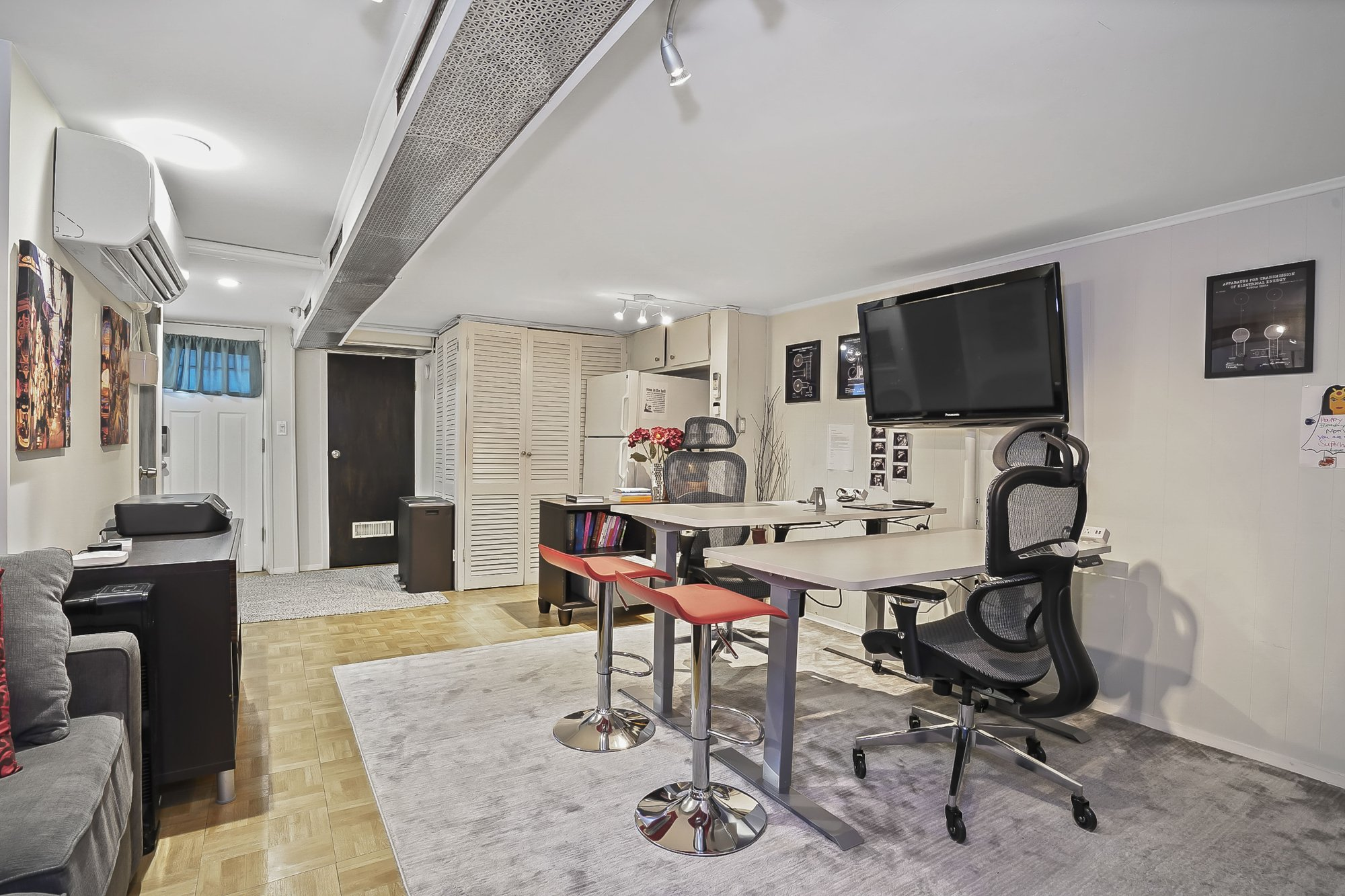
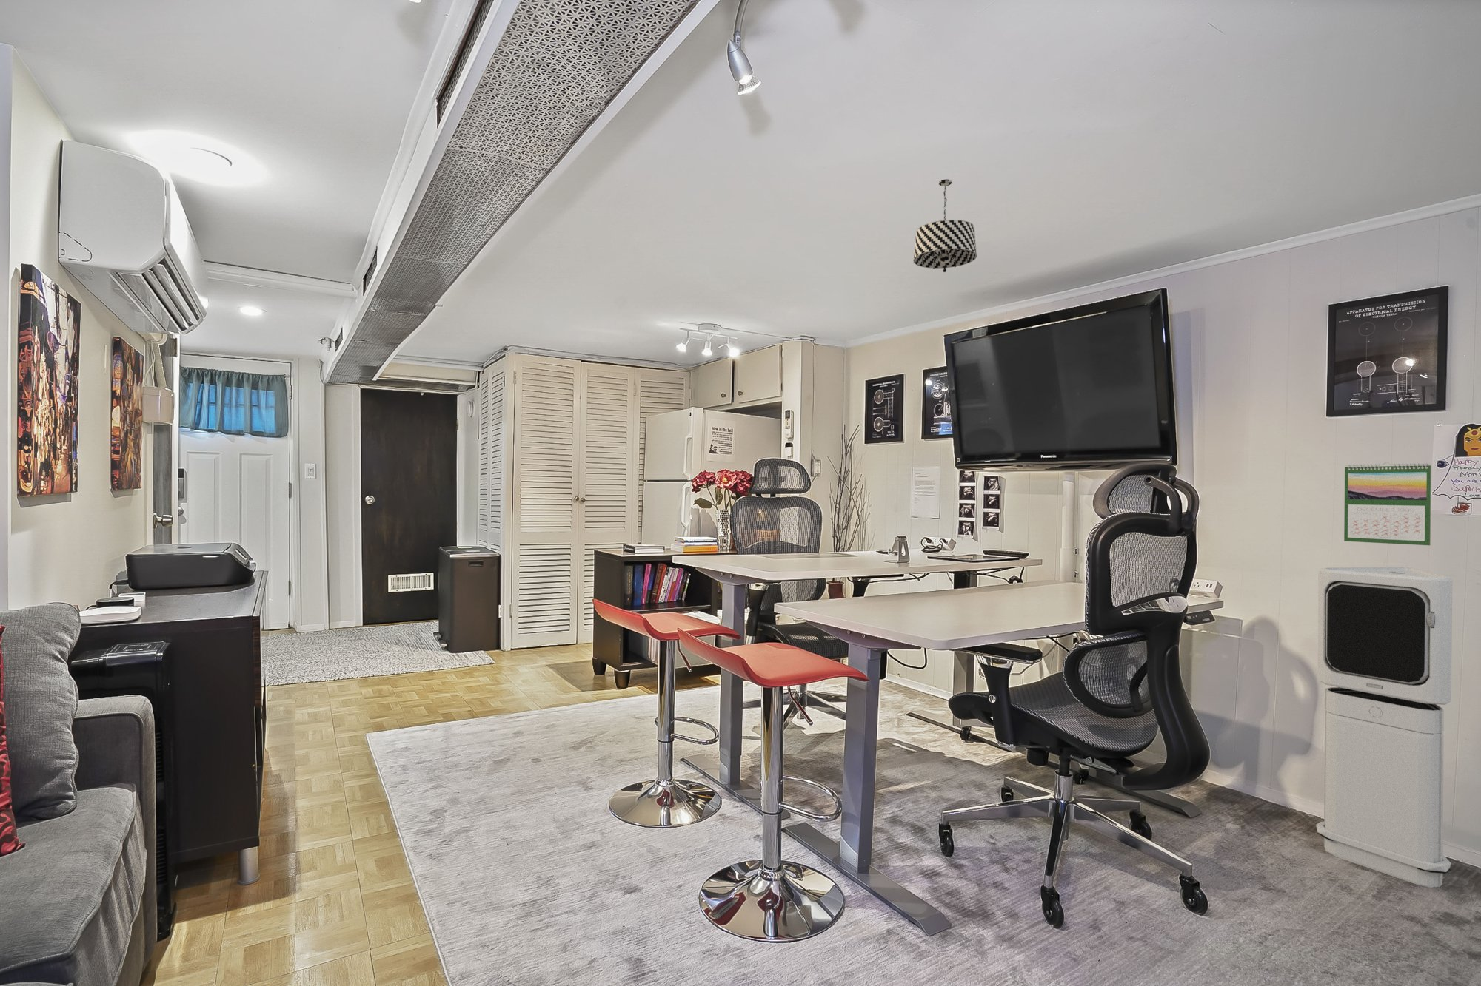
+ pendant light (945, 227)
+ air purifier (1392, 714)
+ calendar (1385, 502)
